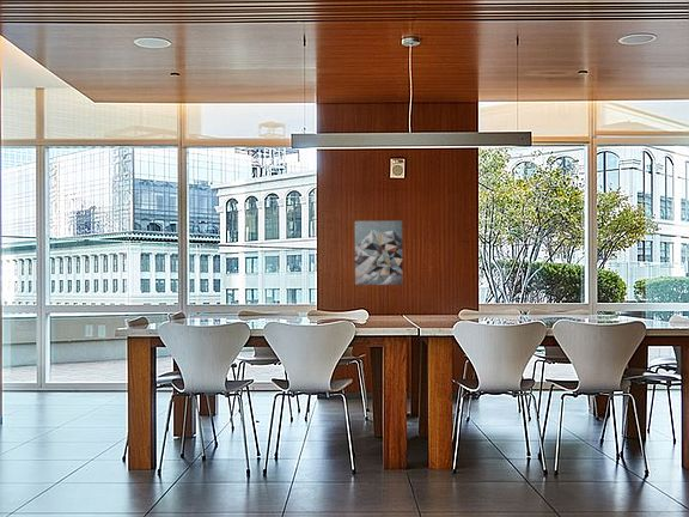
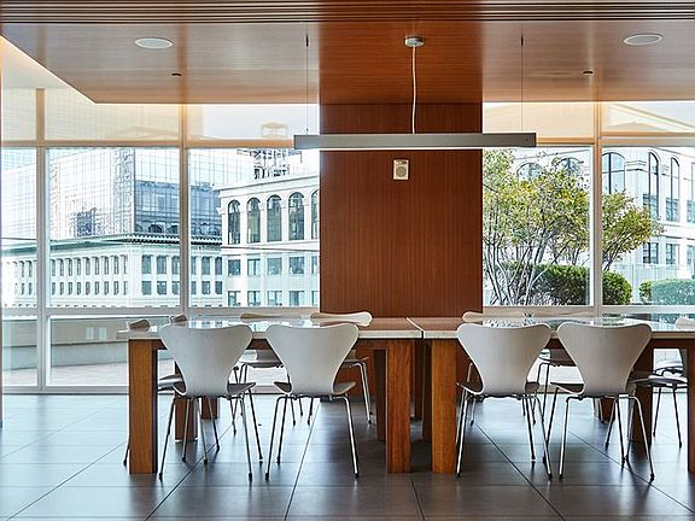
- wall art (378, 253)
